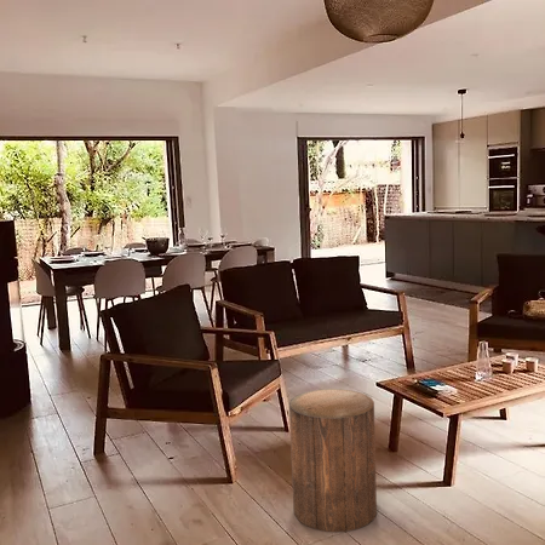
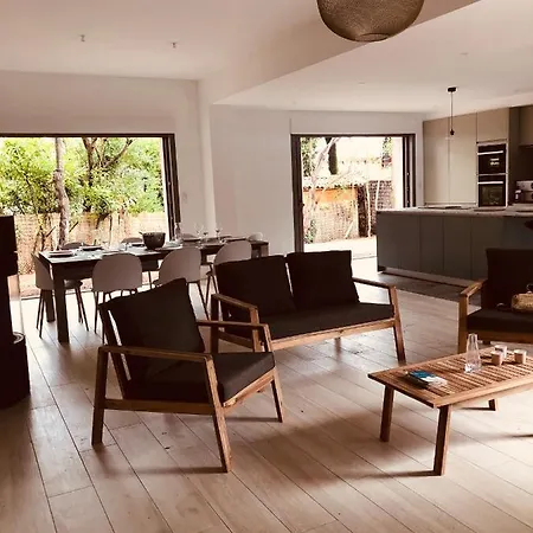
- stool (333, 455)
